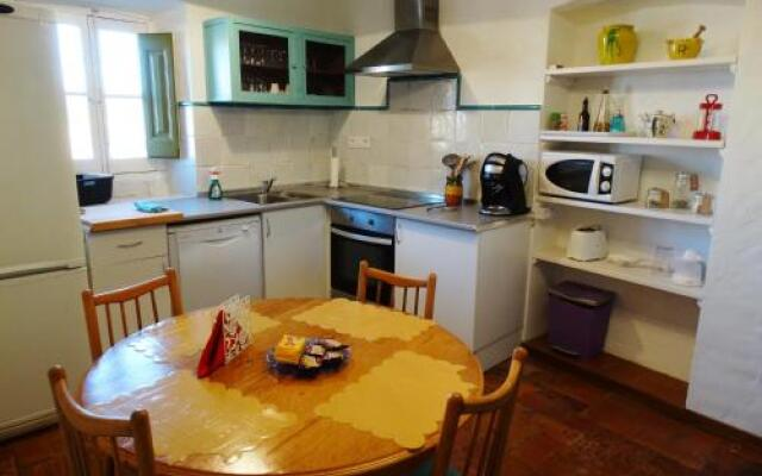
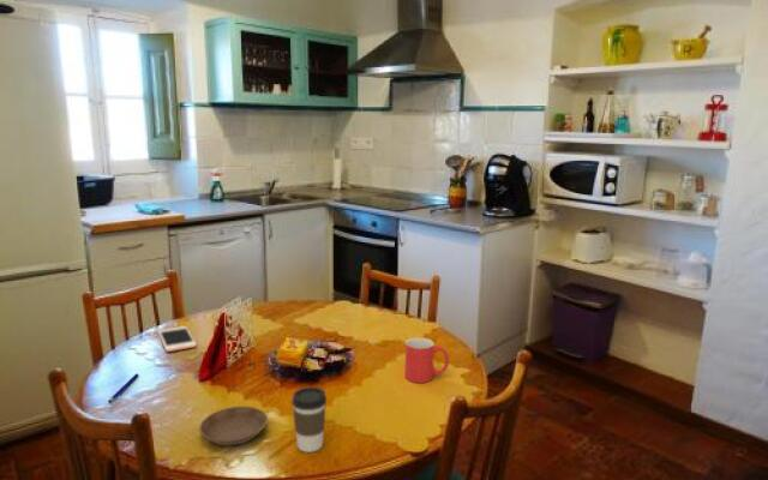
+ cell phone (176, 338)
+ pen (124, 388)
+ mug (426, 360)
+ coffee cup (310, 419)
+ saucer (234, 427)
